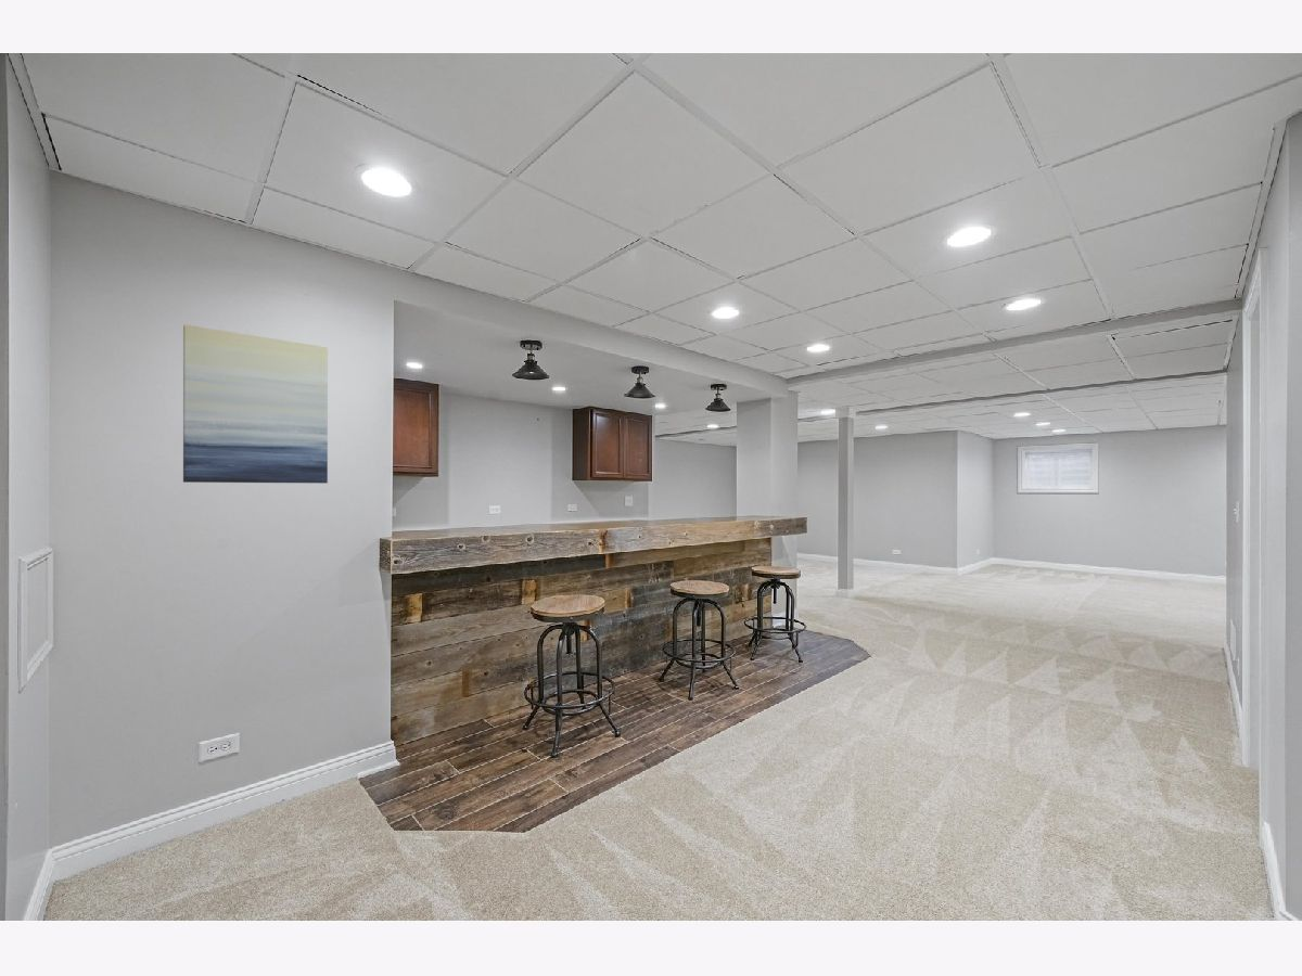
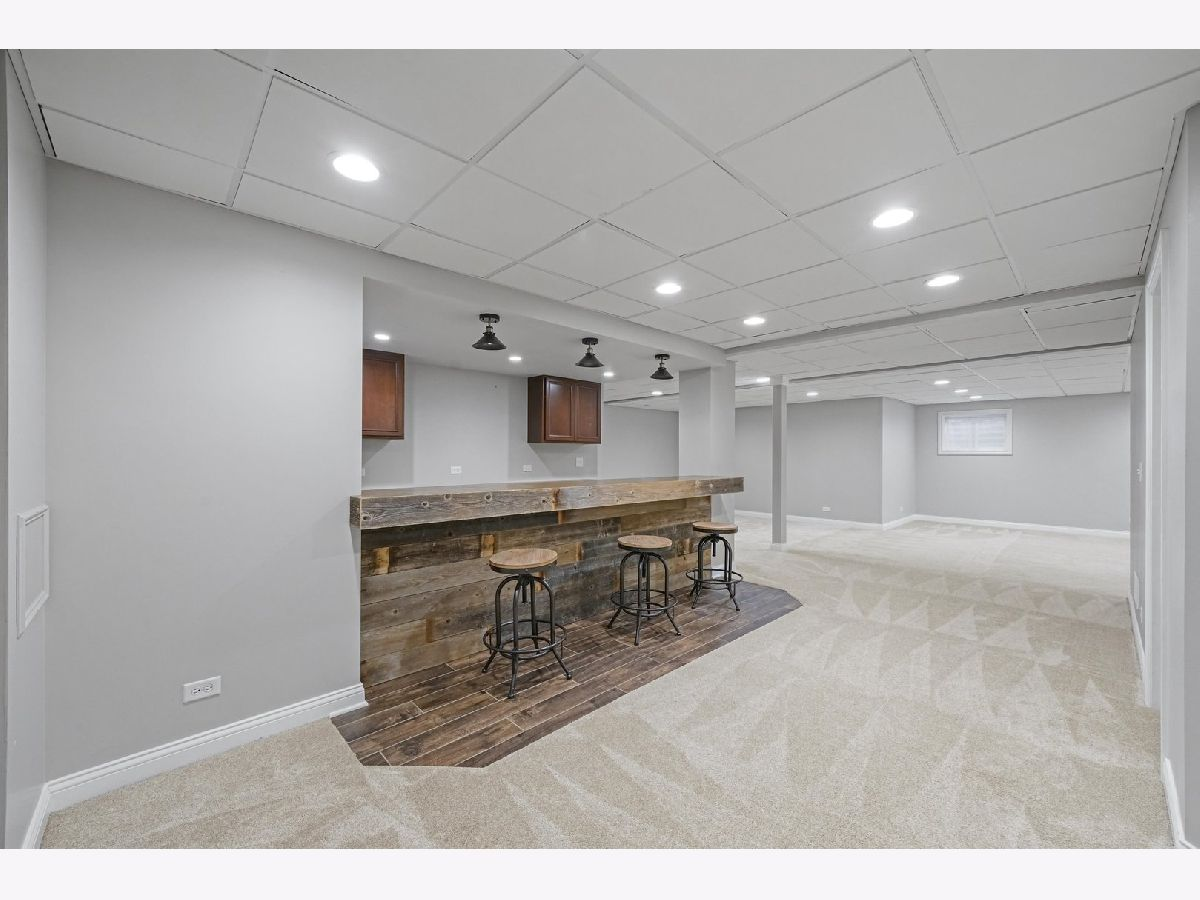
- wall art (259, 410)
